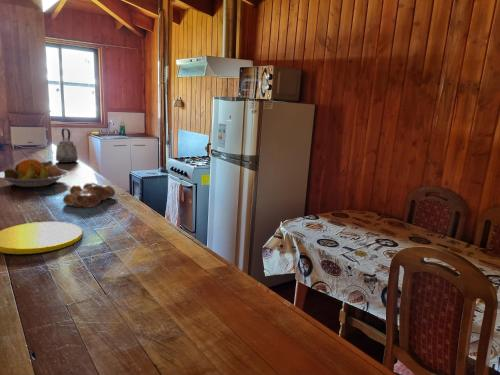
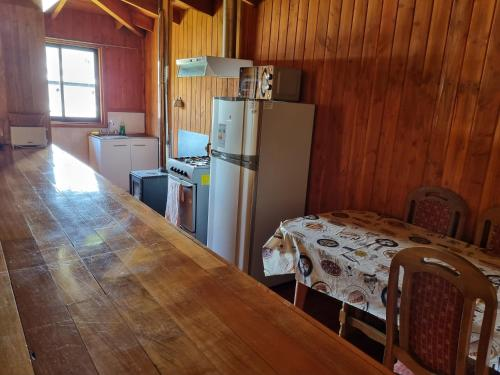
- kettle (67, 145)
- plate (38, 235)
- fruit bowl (33, 170)
- bread loaf (90, 193)
